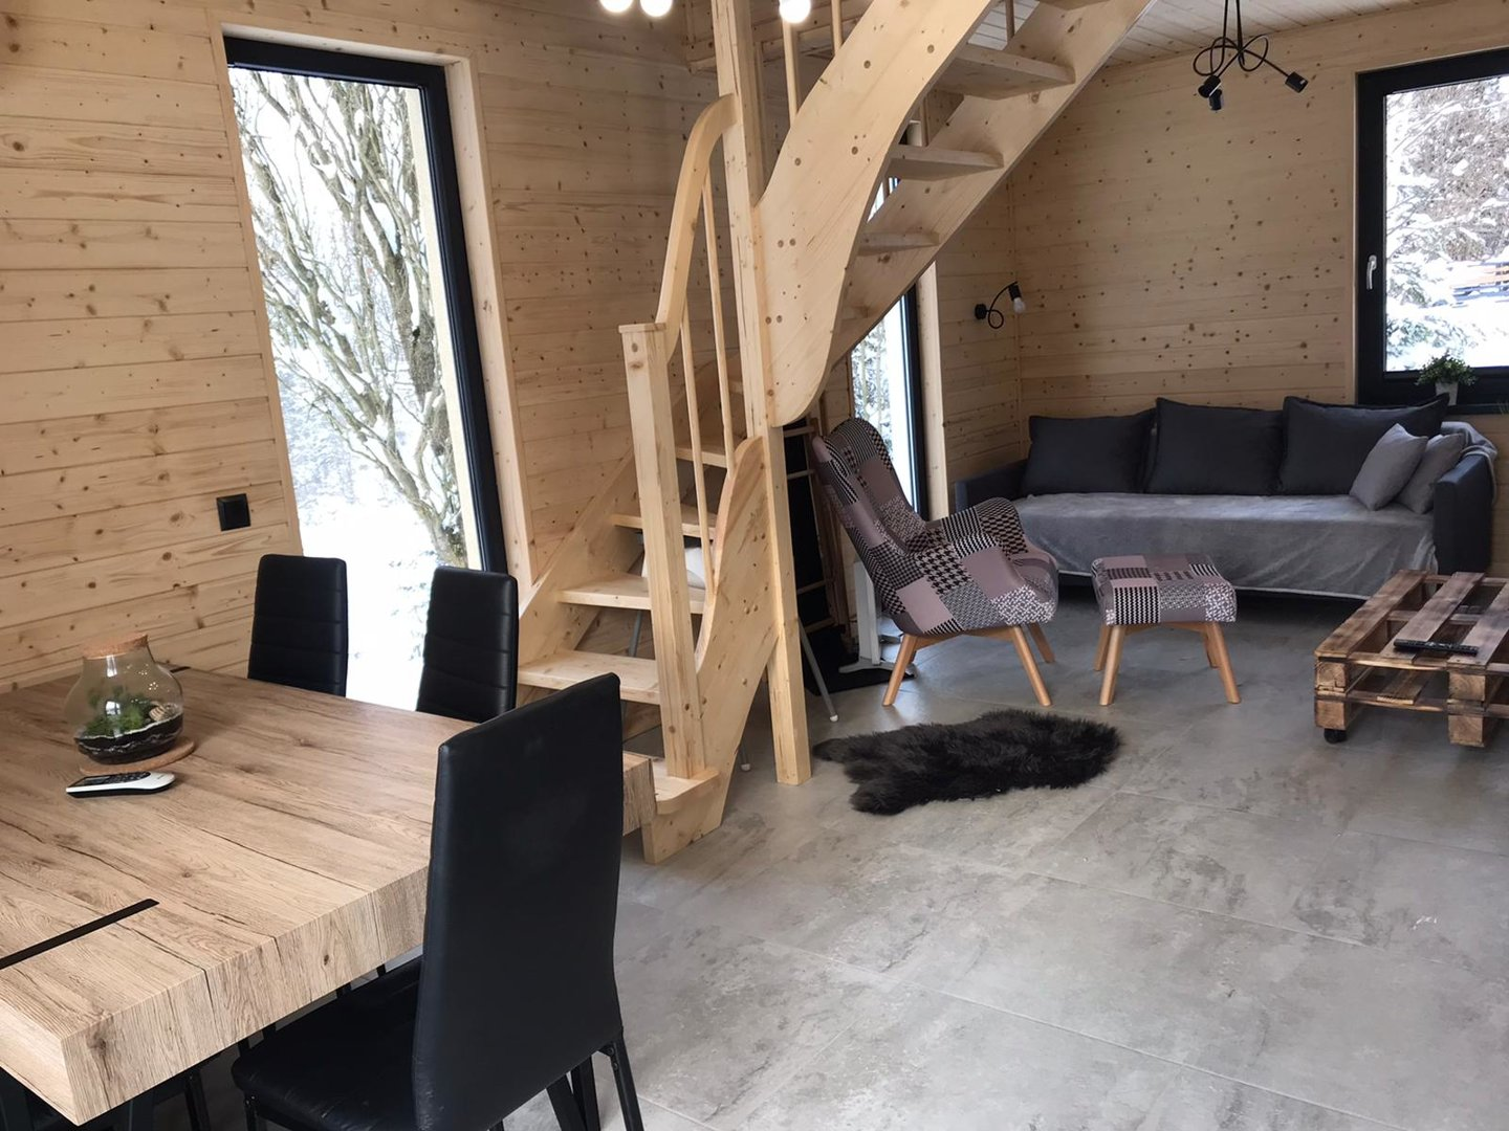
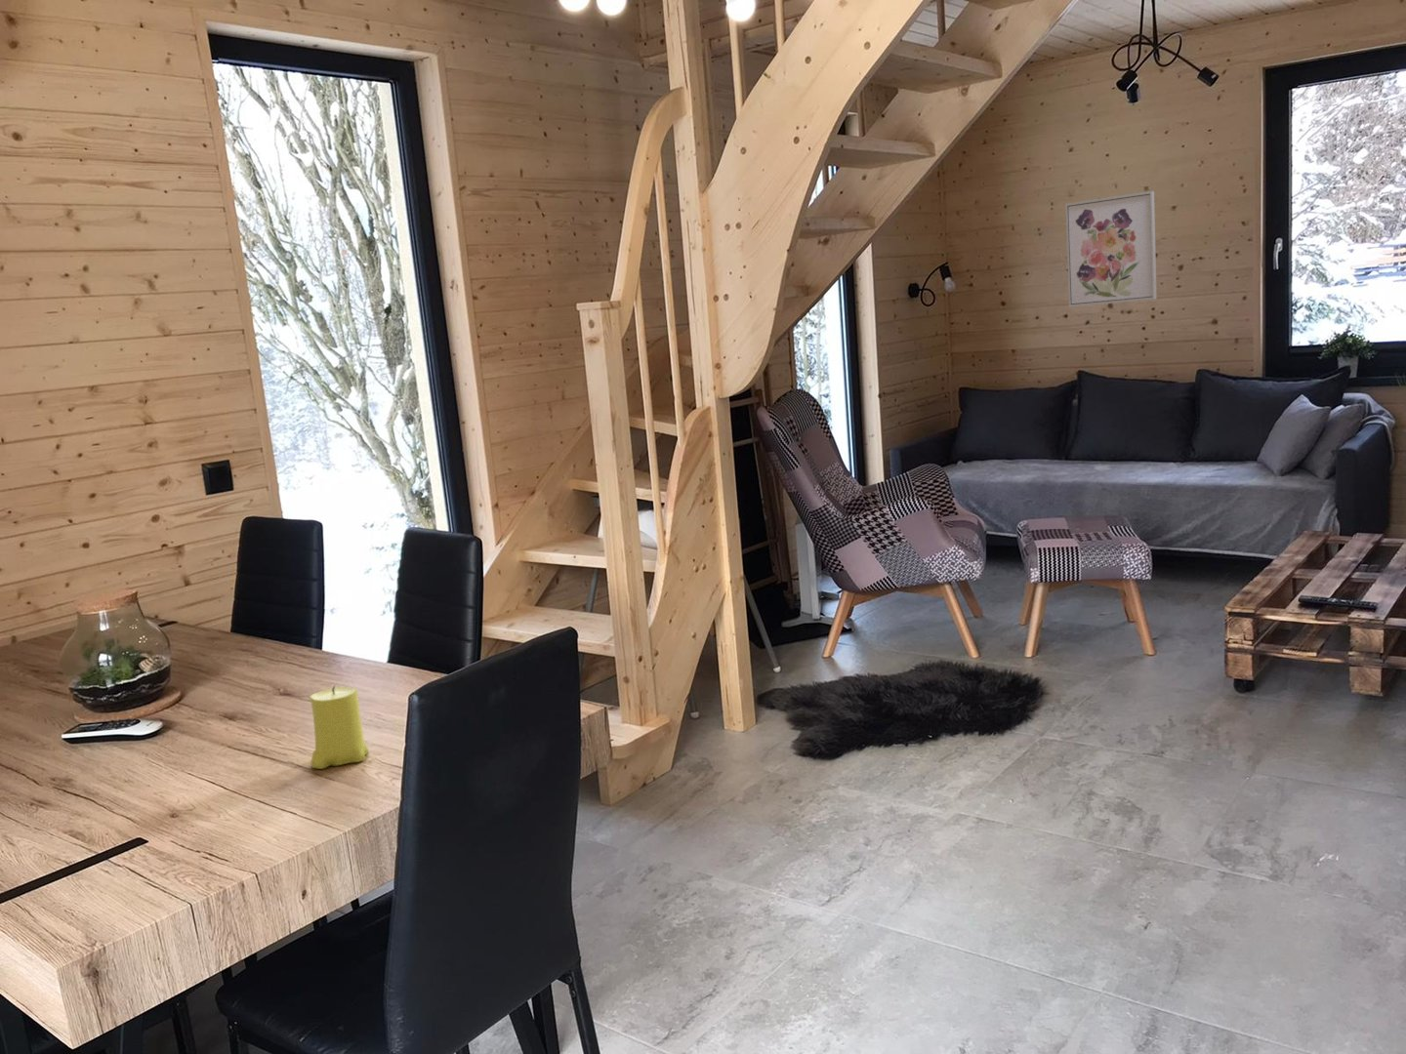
+ candle (335, 721)
+ wall art (1110, 251)
